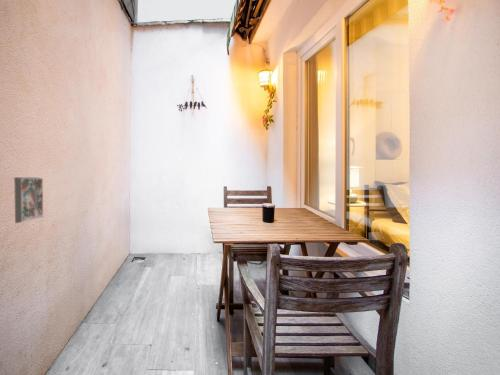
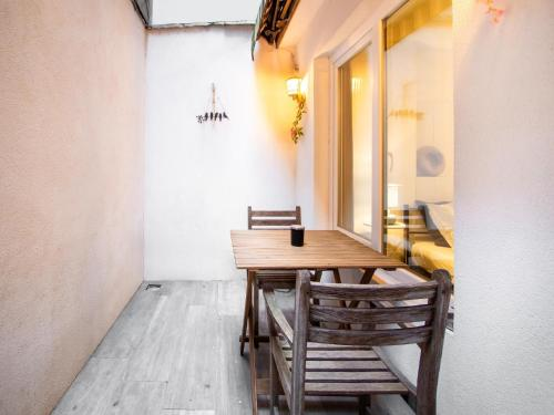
- decorative tile (30, 199)
